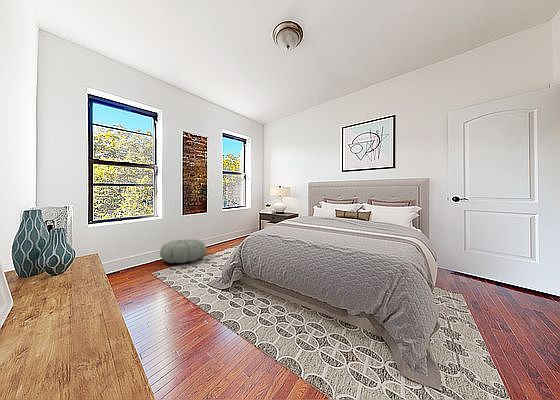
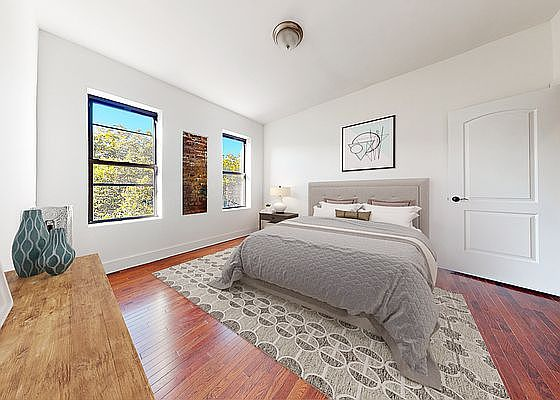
- pouf (184, 250)
